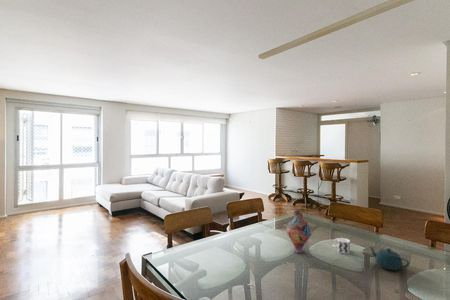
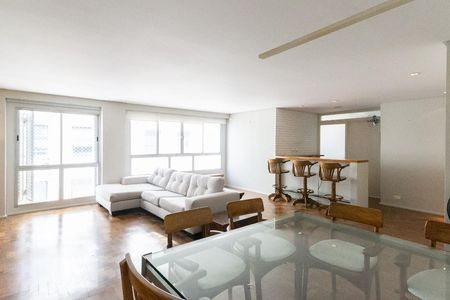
- cup (341, 244)
- teapot (387, 257)
- vase (298, 231)
